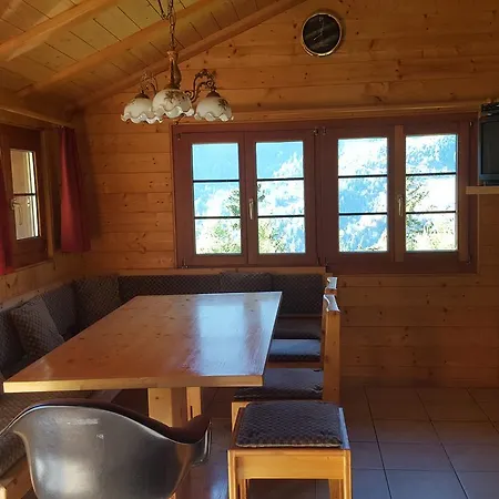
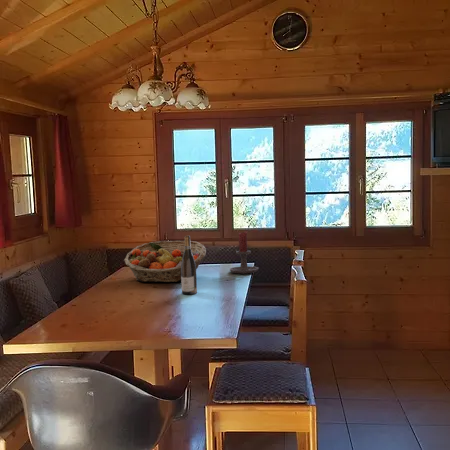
+ wine bottle (188, 264)
+ candle holder (243, 251)
+ fruit basket (165, 261)
